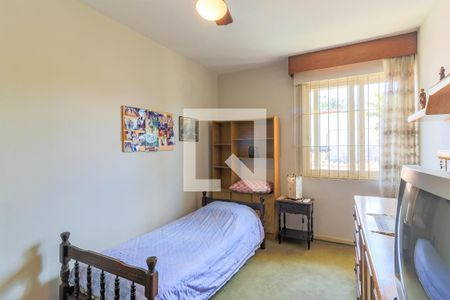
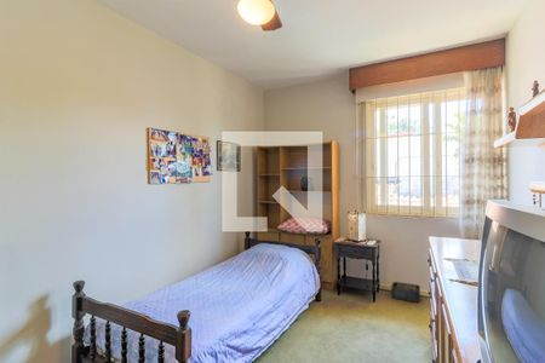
+ storage bin (405, 292)
